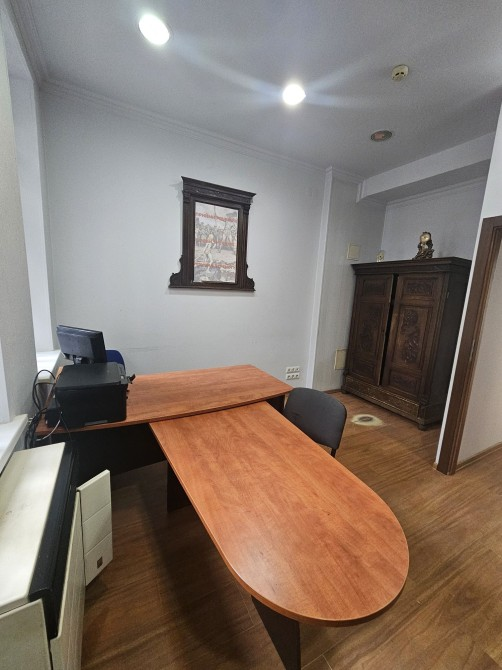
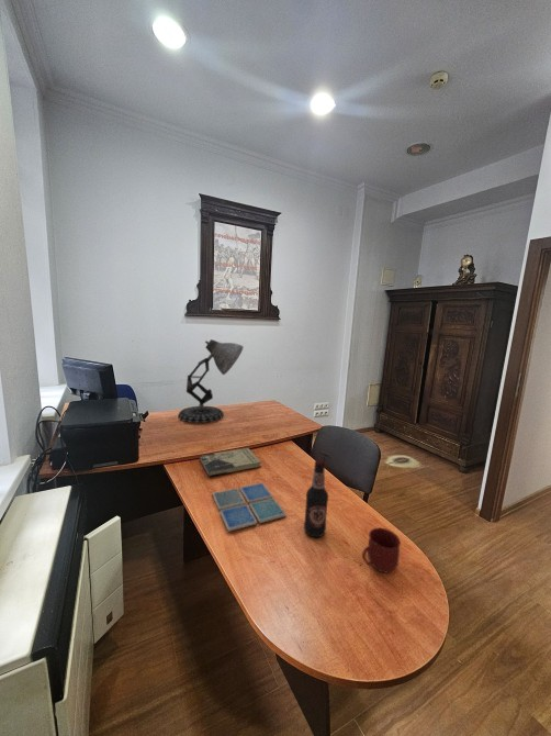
+ drink coaster (246, 504)
+ desk lamp (205, 373)
+ book (229, 460)
+ mug (379, 553)
+ bottle (316, 497)
